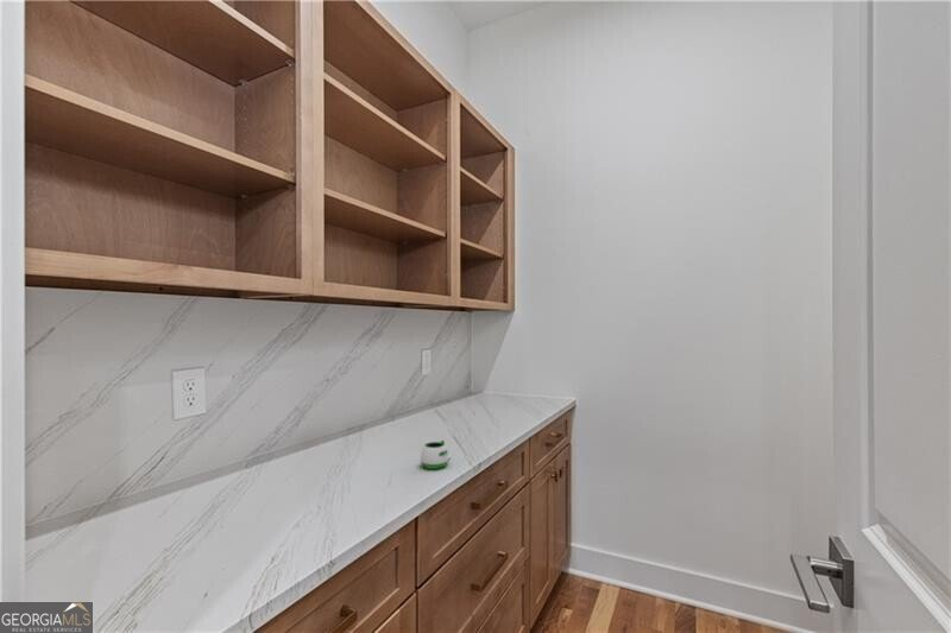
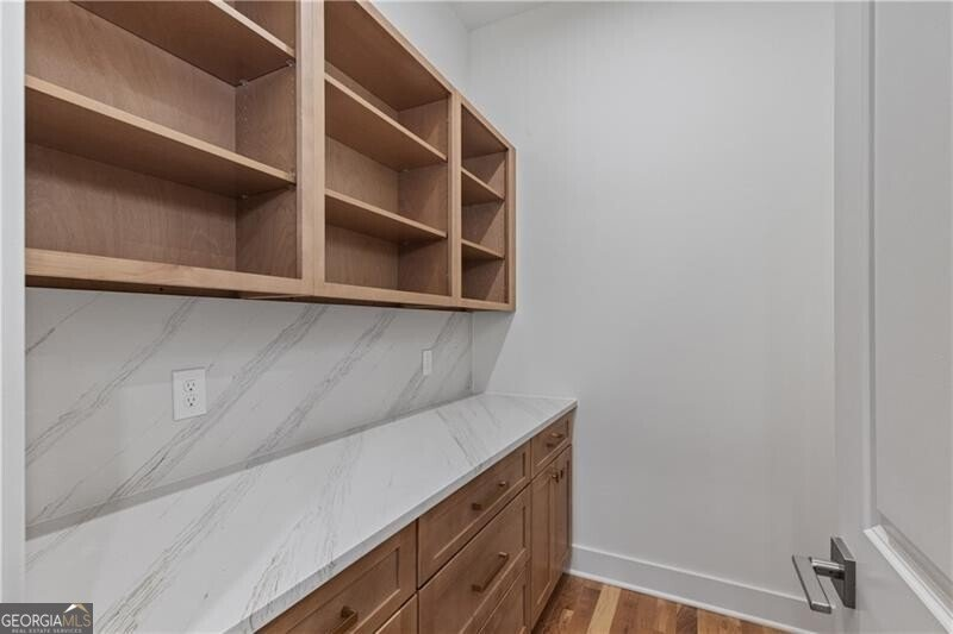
- mug (437, 452)
